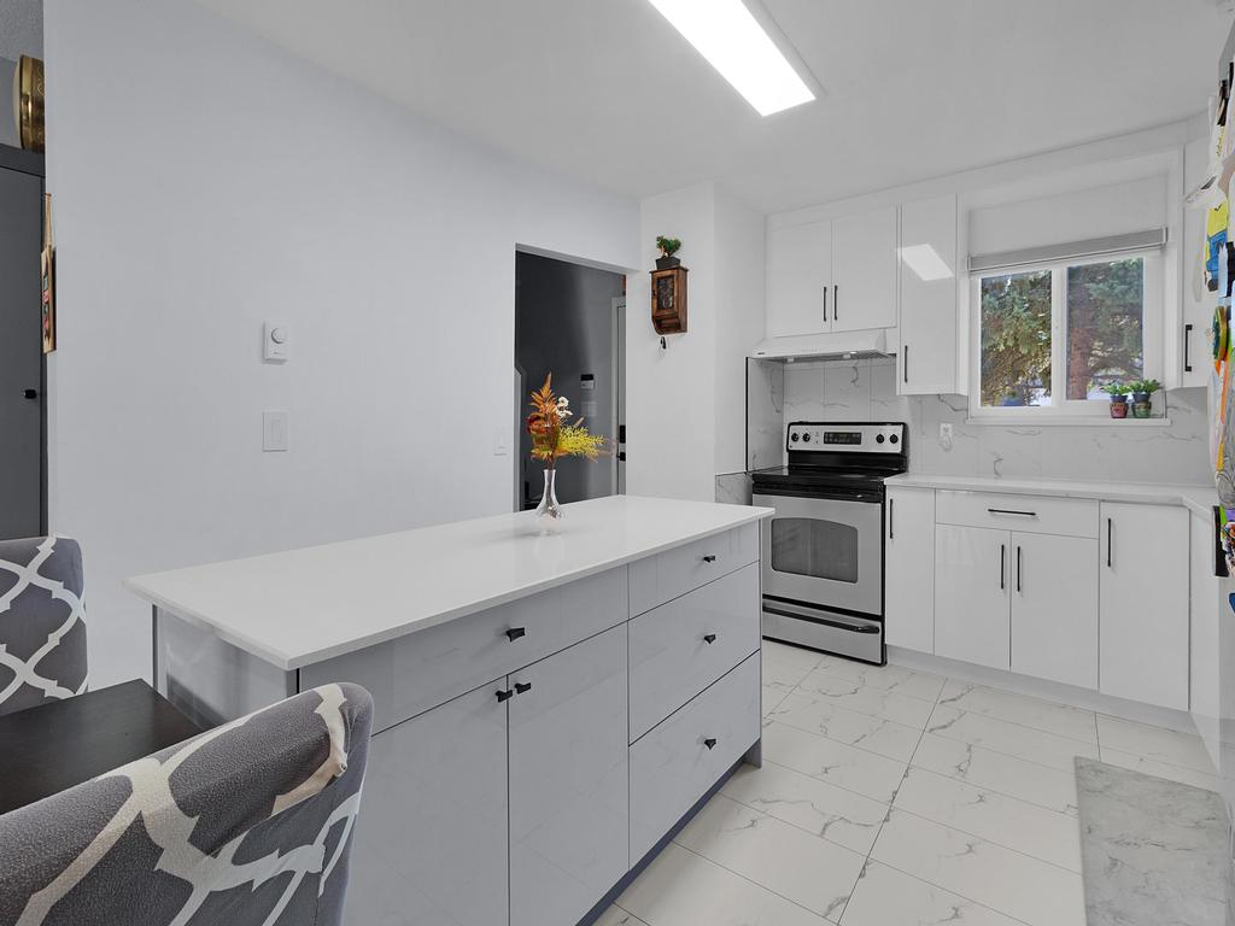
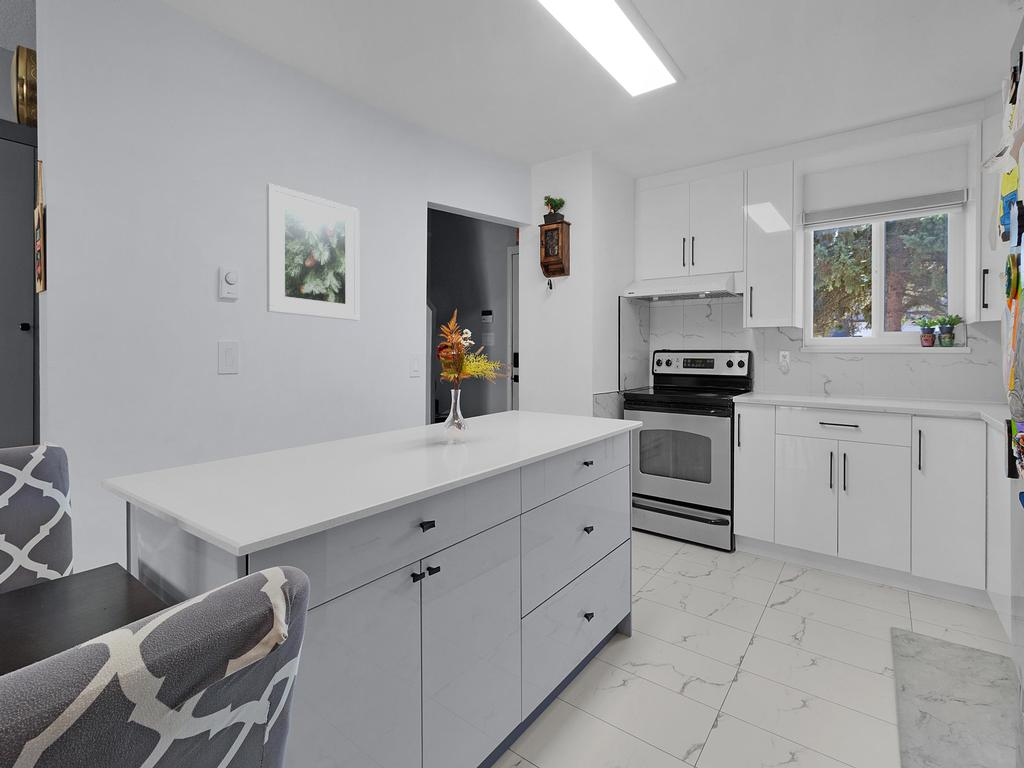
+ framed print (315, 257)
